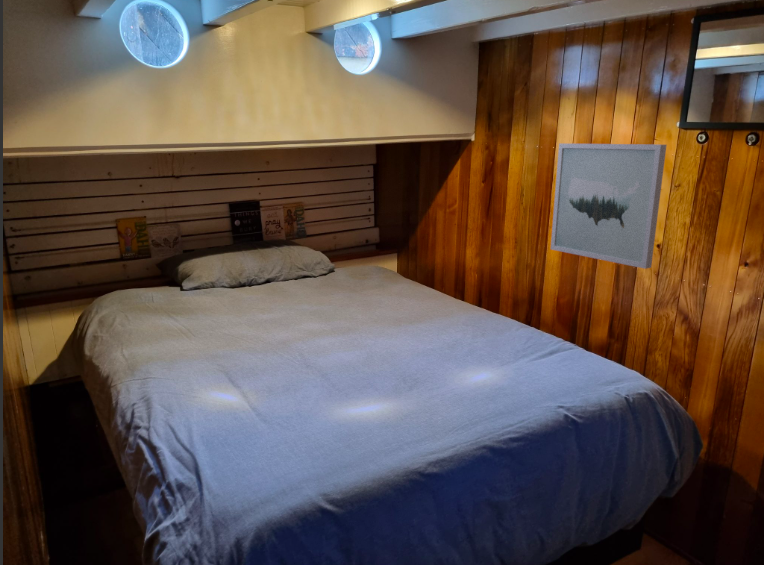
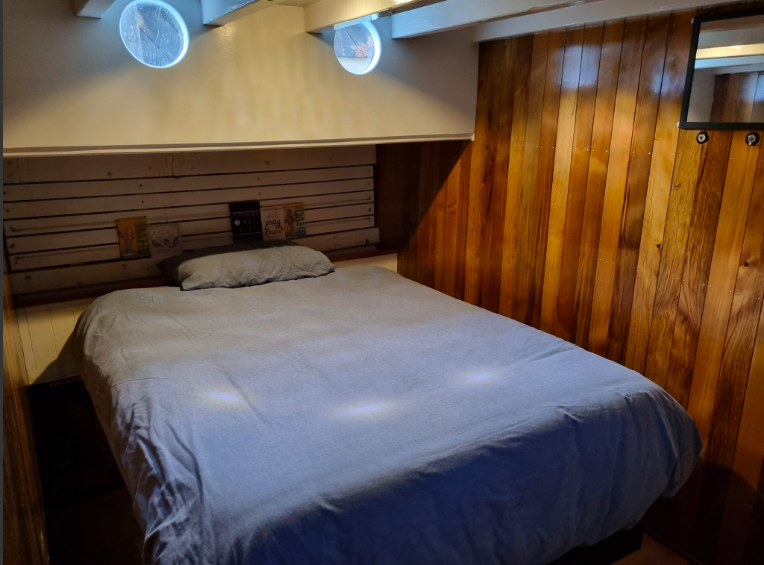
- wall art (602, 202)
